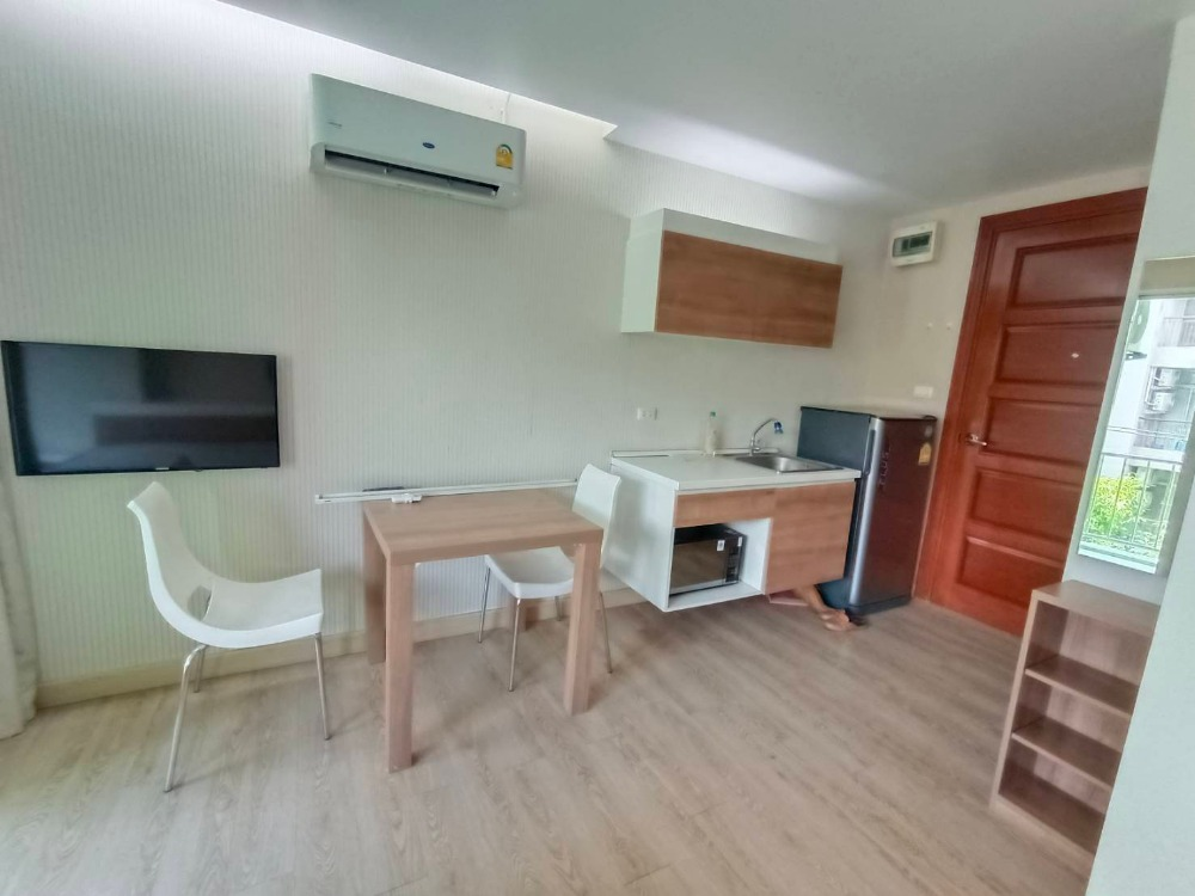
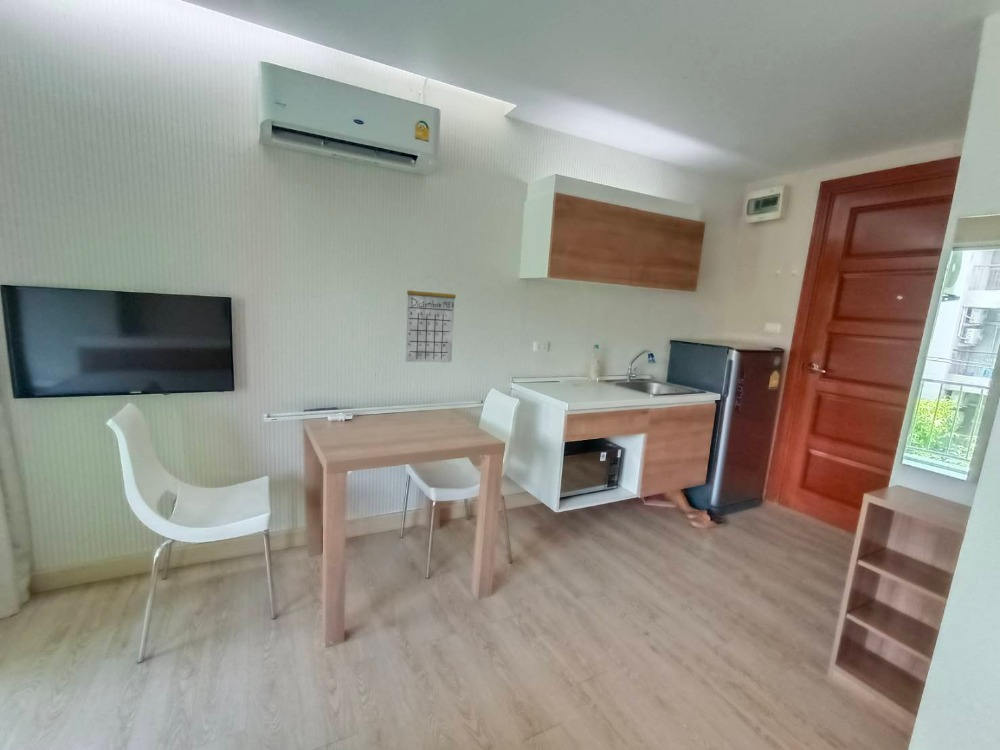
+ calendar (430, 319)
